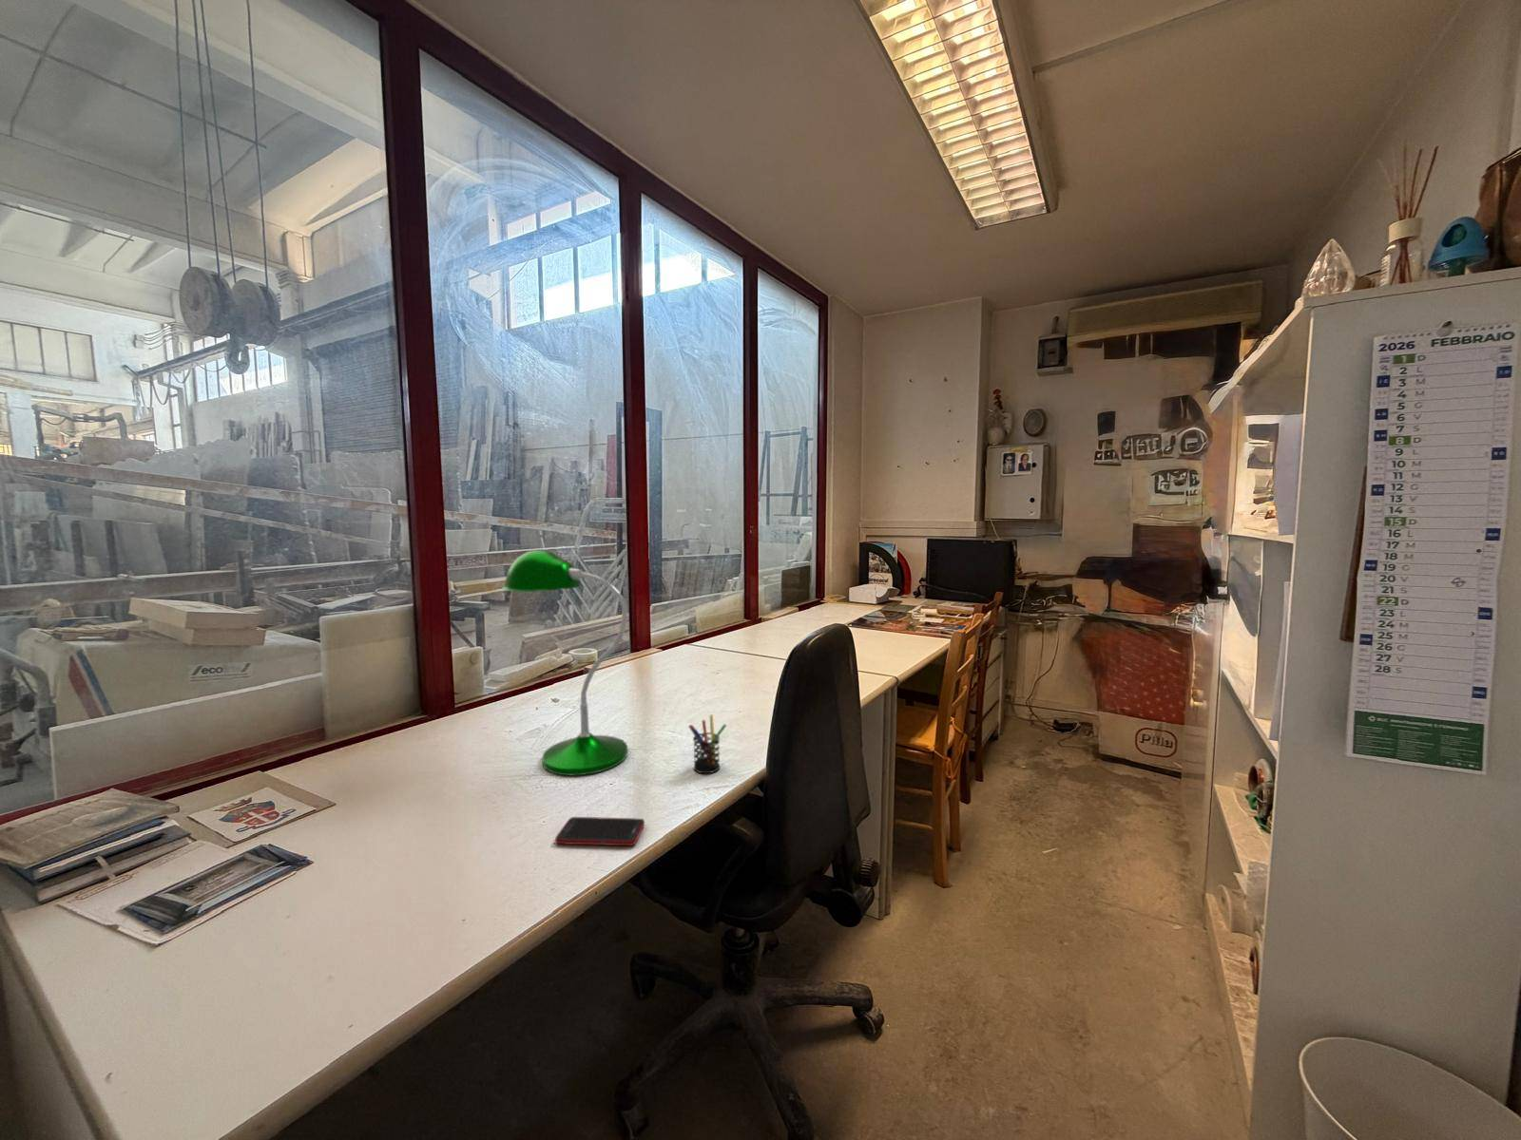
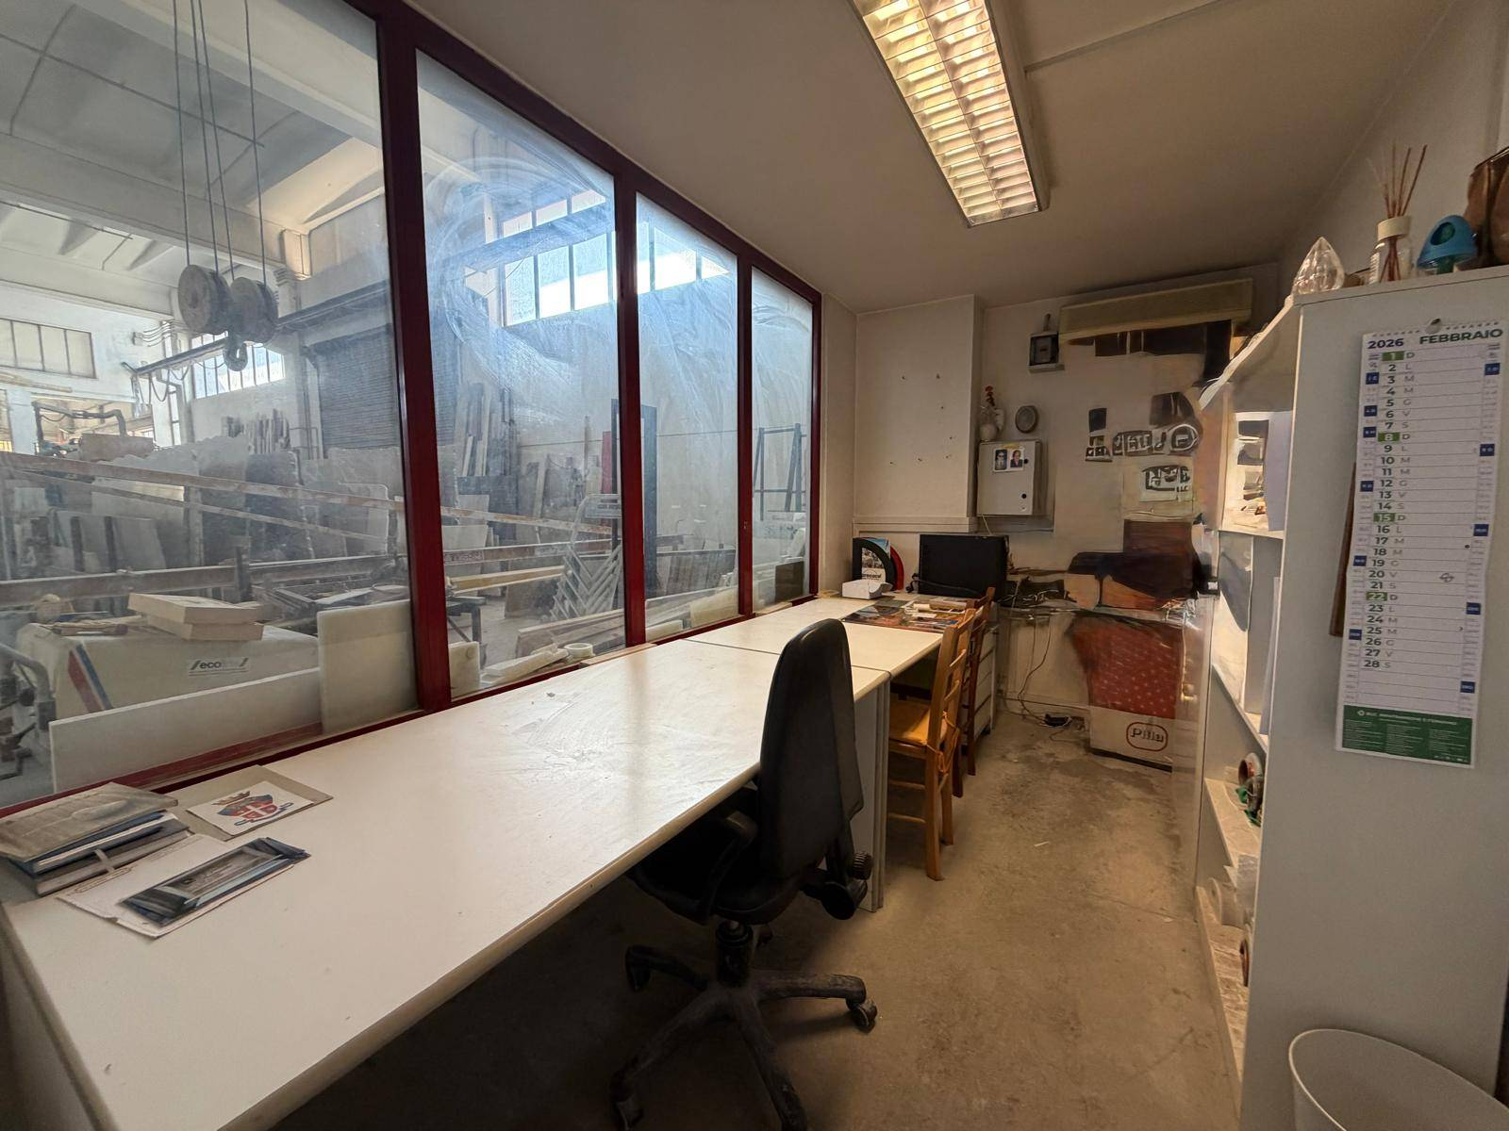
- cell phone (601, 830)
- pen holder (709, 742)
- desk lamp (589, 669)
